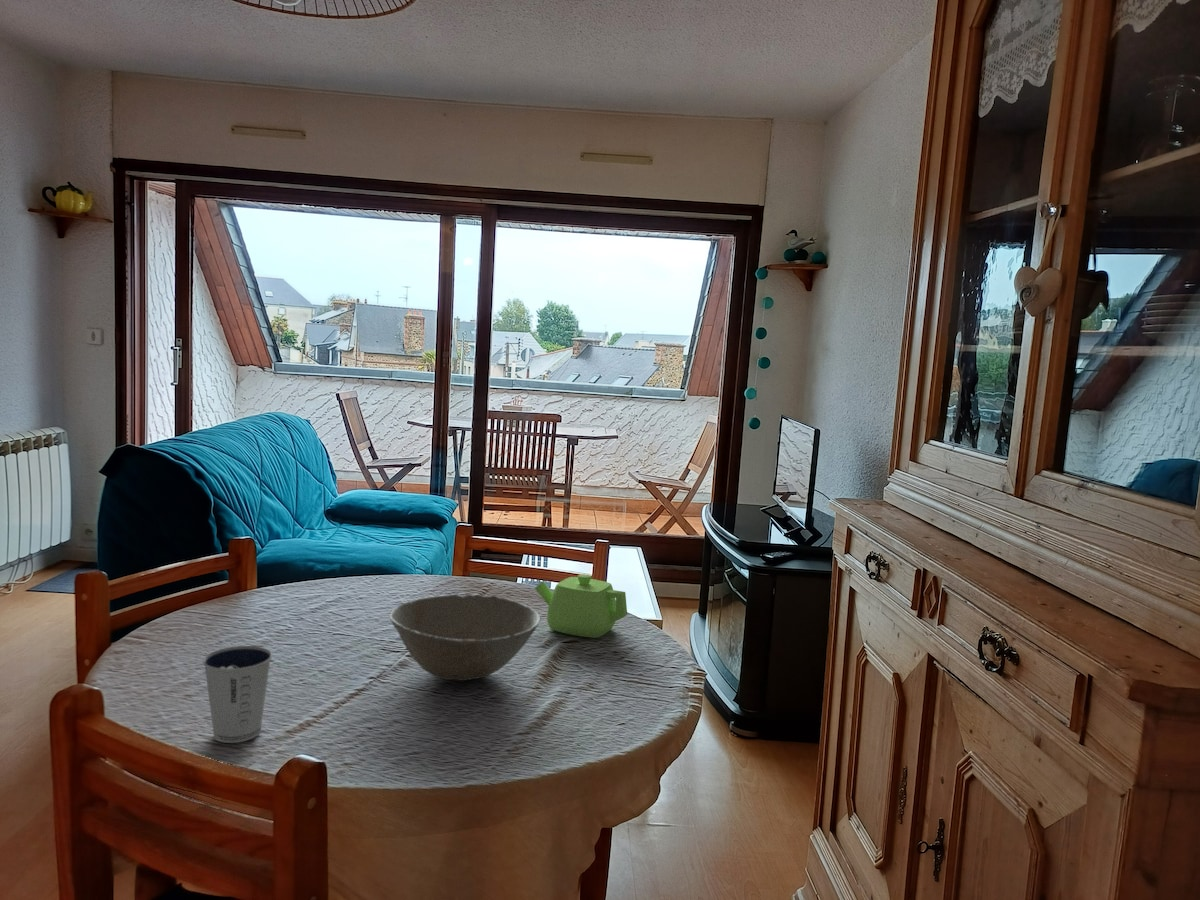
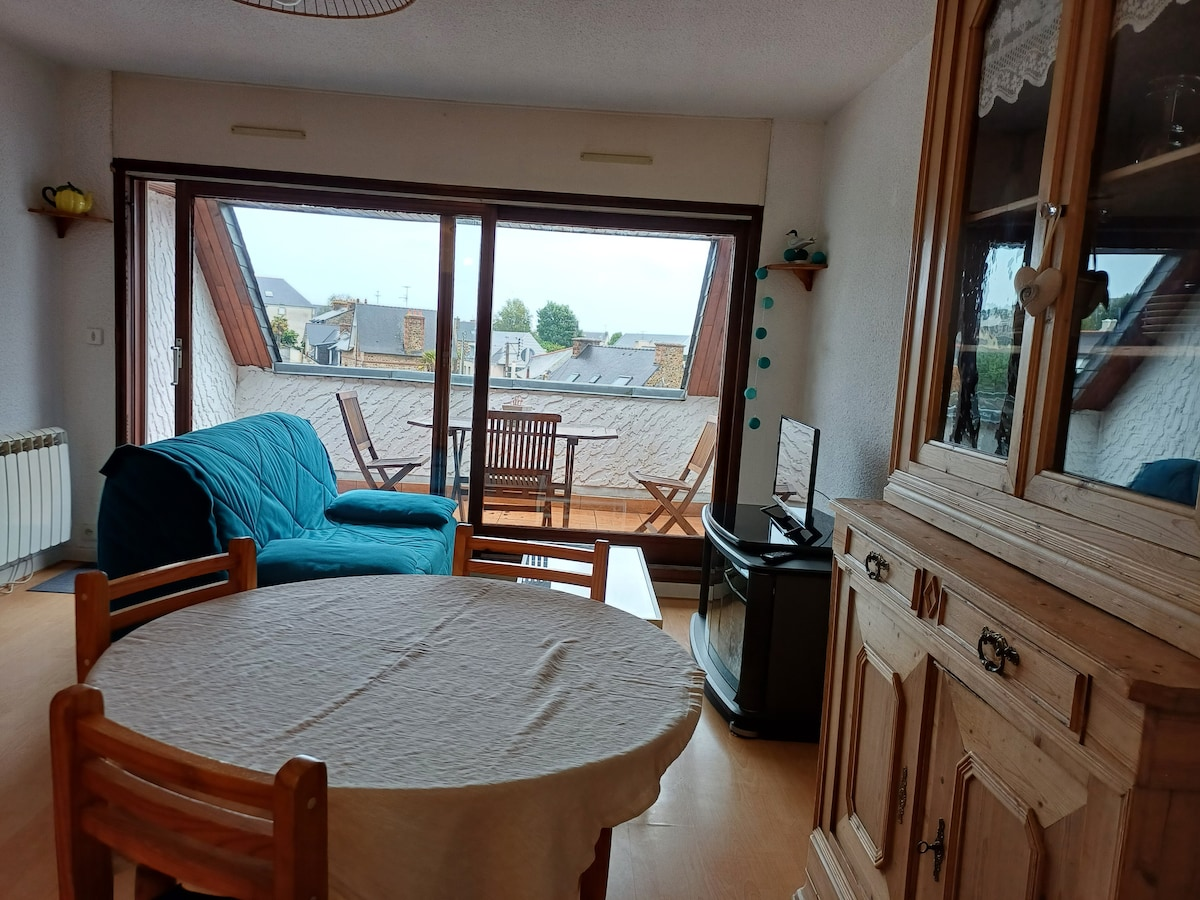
- dixie cup (237, 695)
- bowl (464, 643)
- teapot (579, 601)
